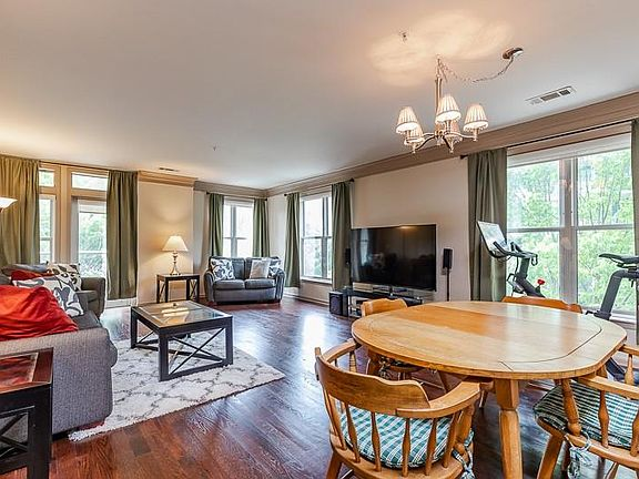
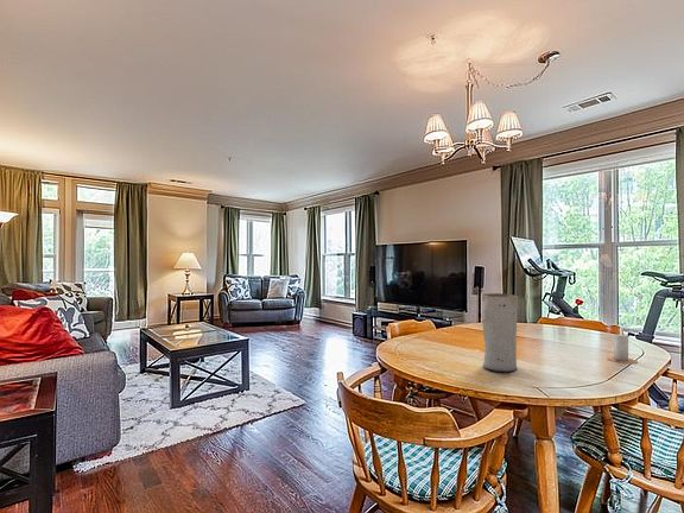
+ vase (500, 331)
+ candle (621, 342)
